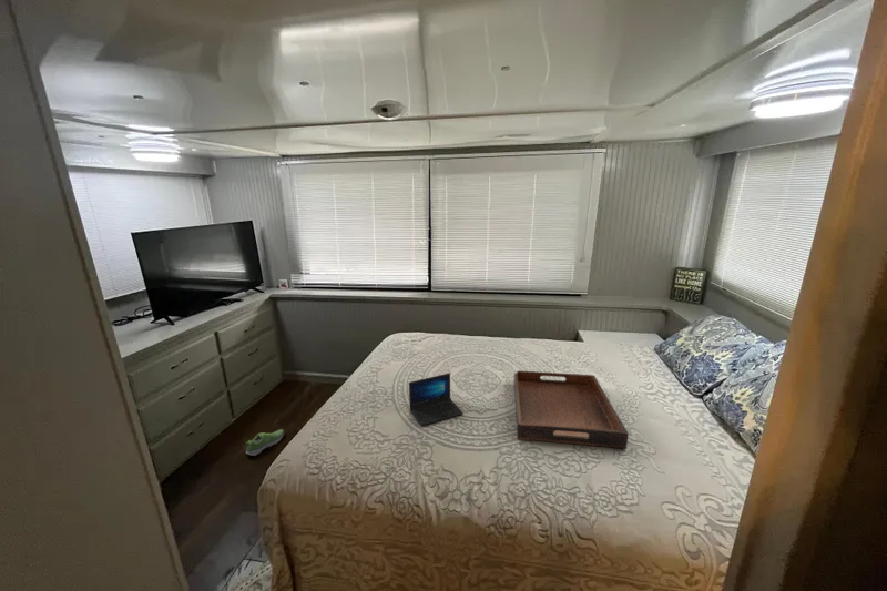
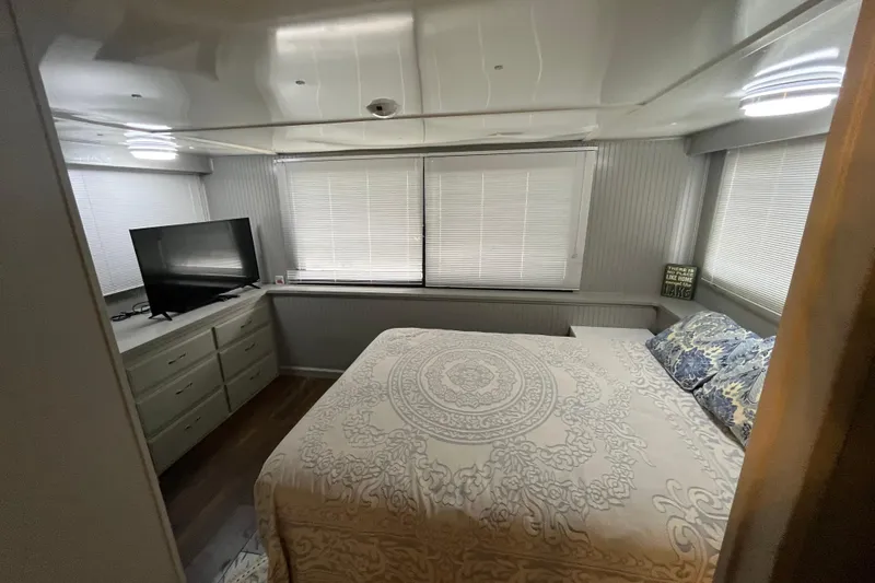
- serving tray (560, 403)
- shoe (265, 438)
- laptop (436, 398)
